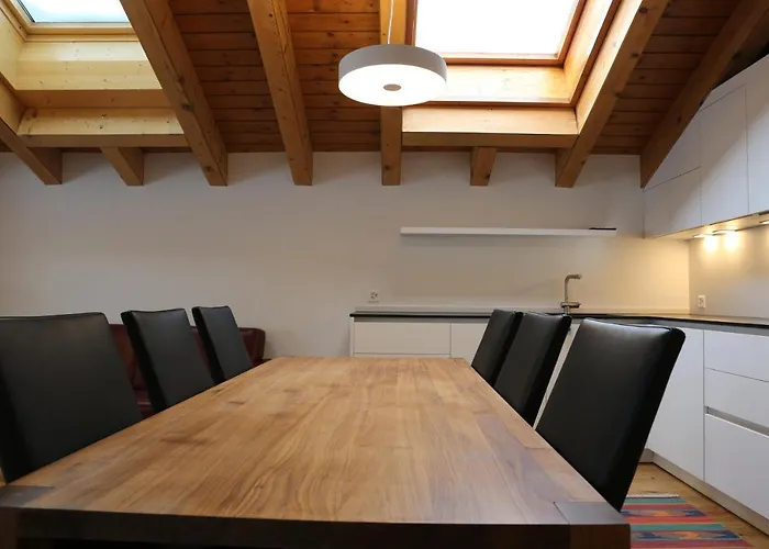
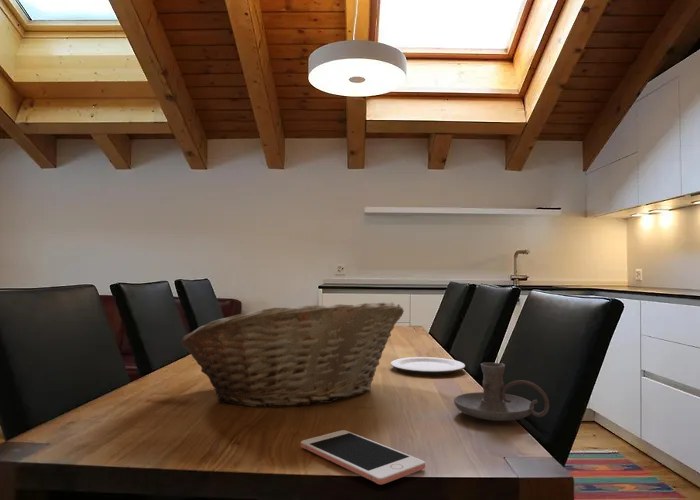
+ plate (427, 366)
+ fruit basket (298, 345)
+ candle holder (501, 391)
+ cell phone (359, 454)
